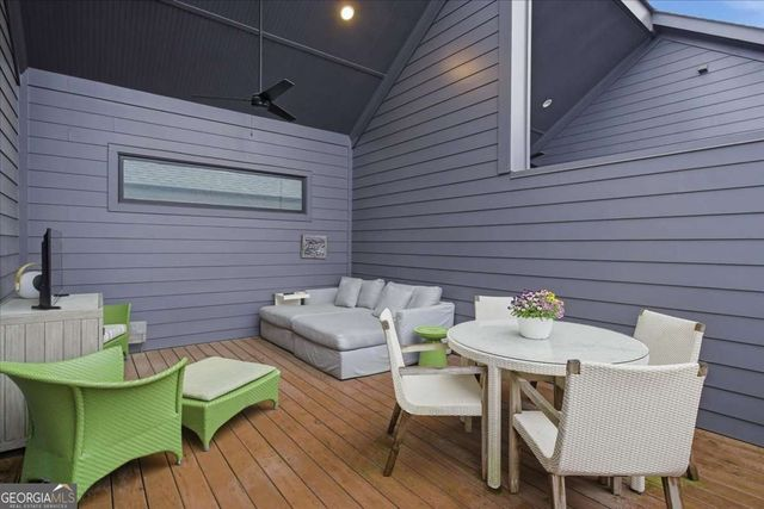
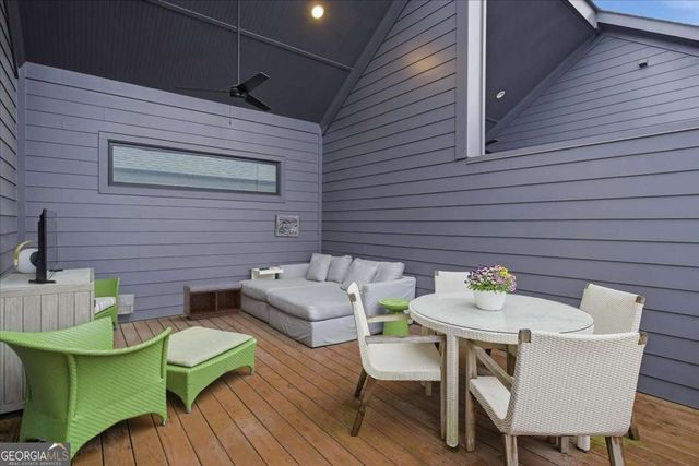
+ bench (213, 298)
